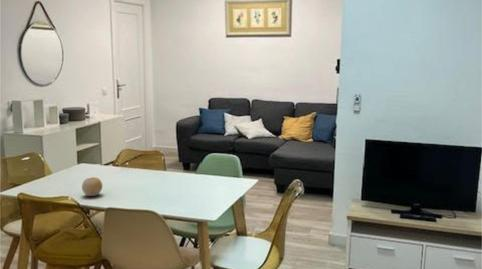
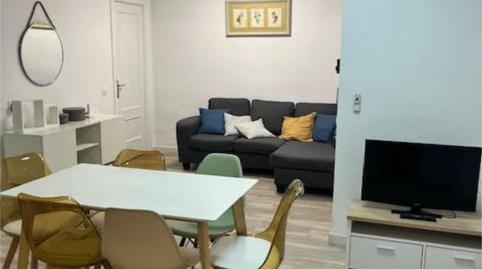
- fruit (92, 186)
